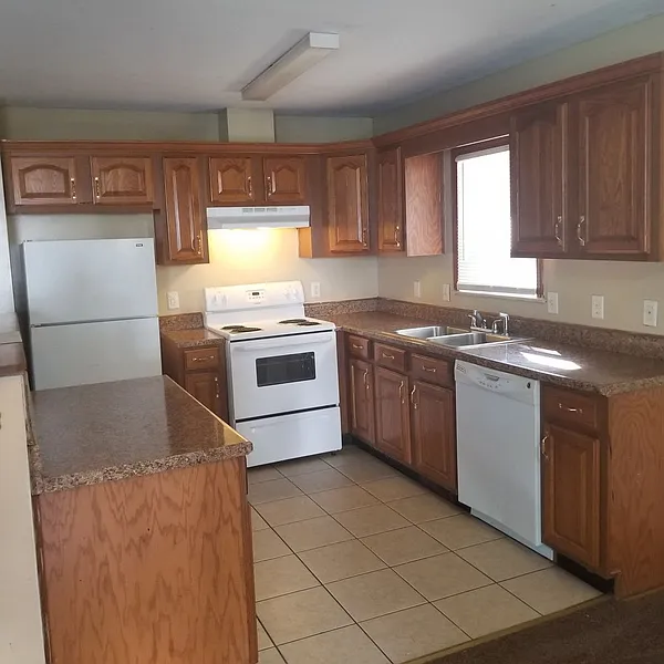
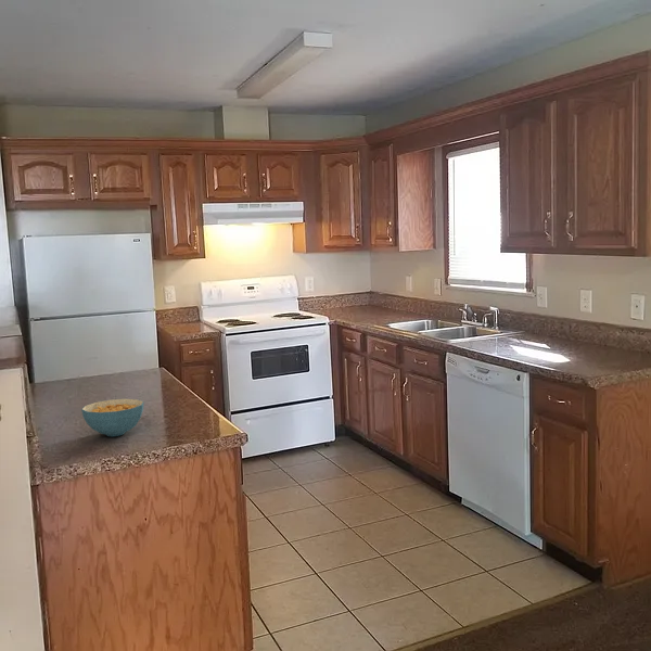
+ cereal bowl (114, 419)
